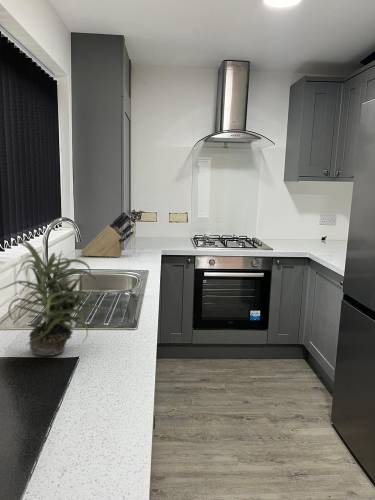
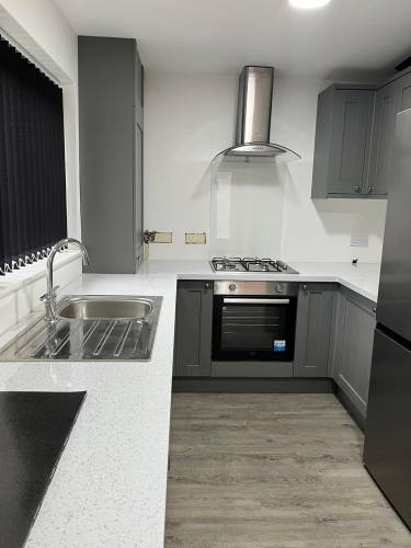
- knife block (108, 233)
- potted plant (50, 294)
